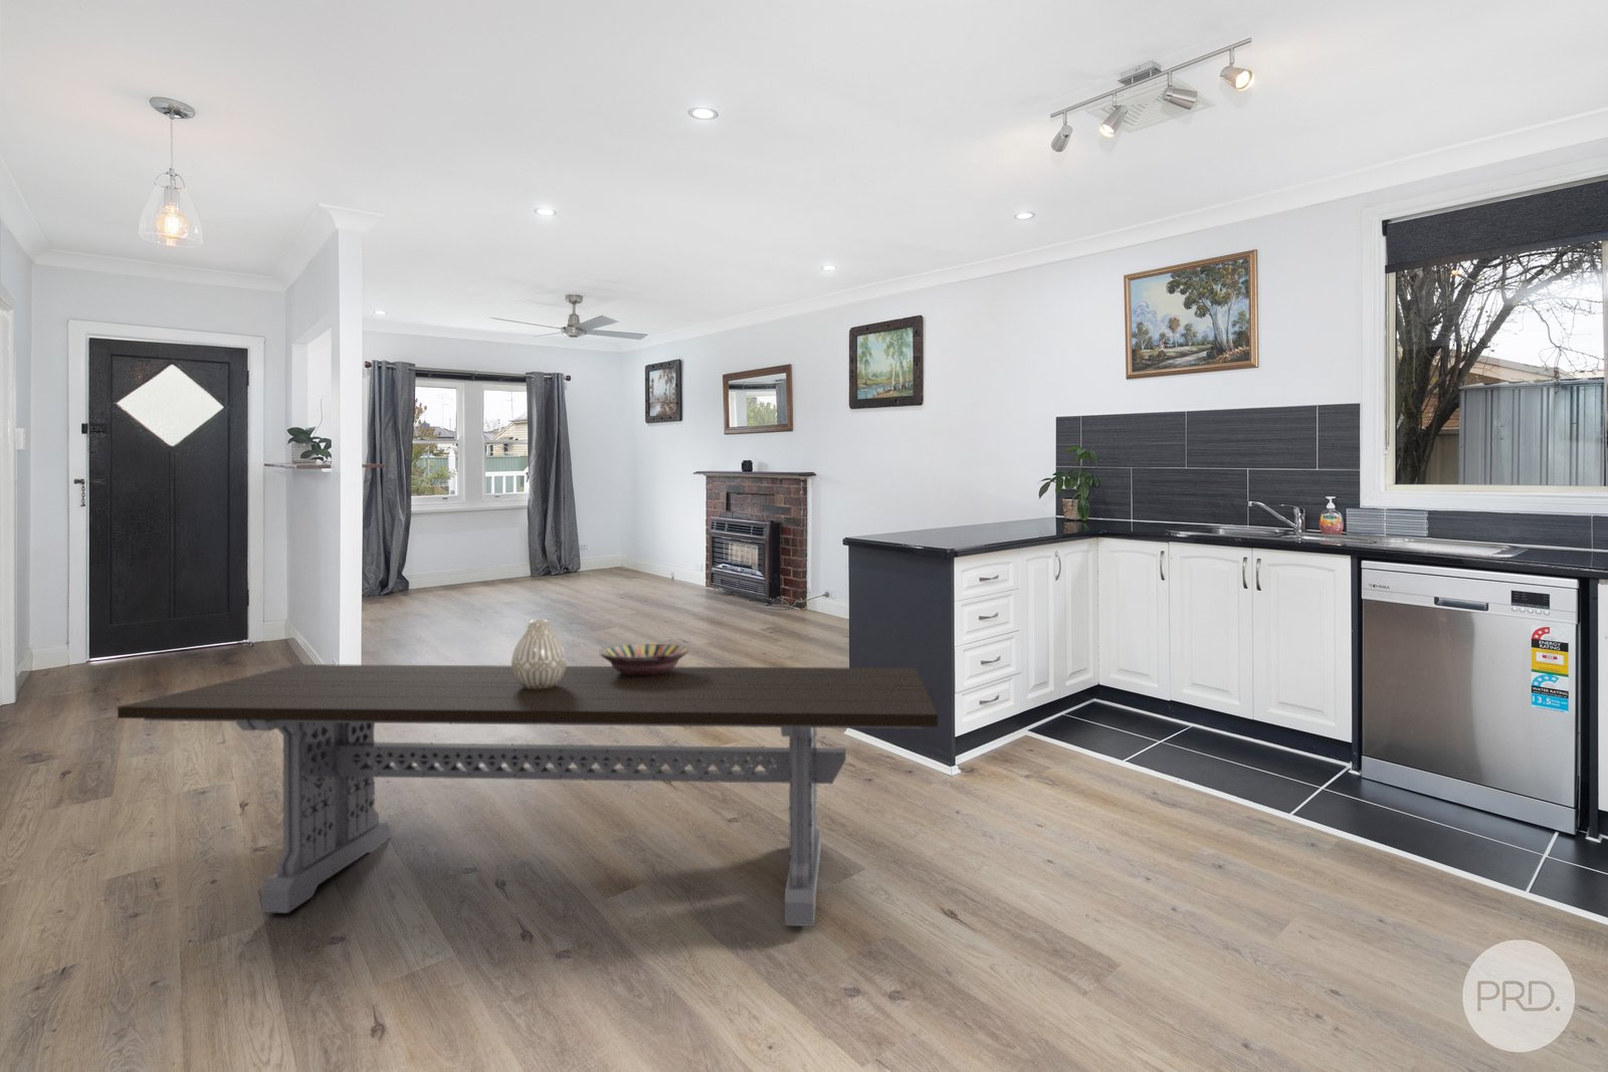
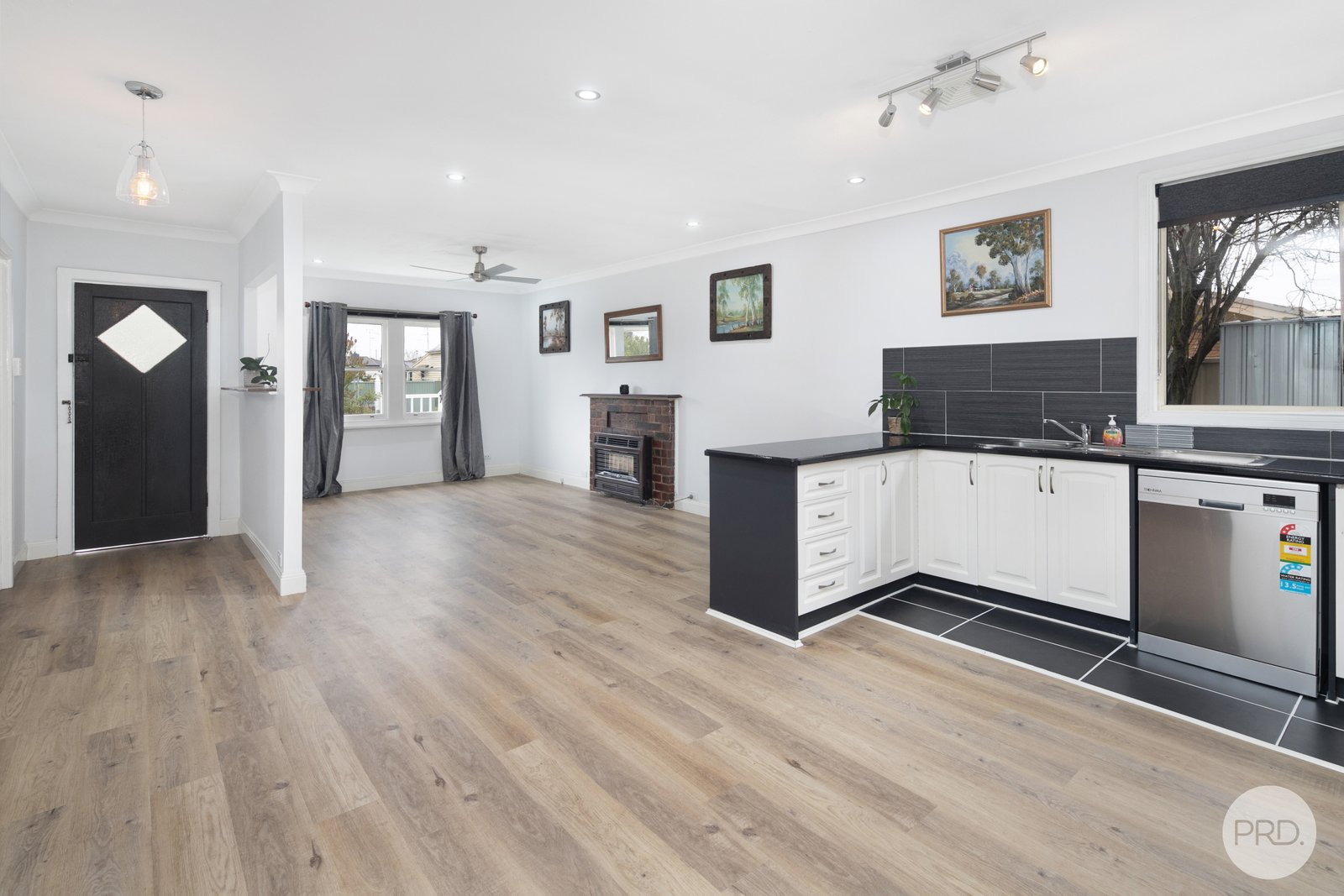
- serving bowl (644, 660)
- vase (538, 652)
- dining table (564, 779)
